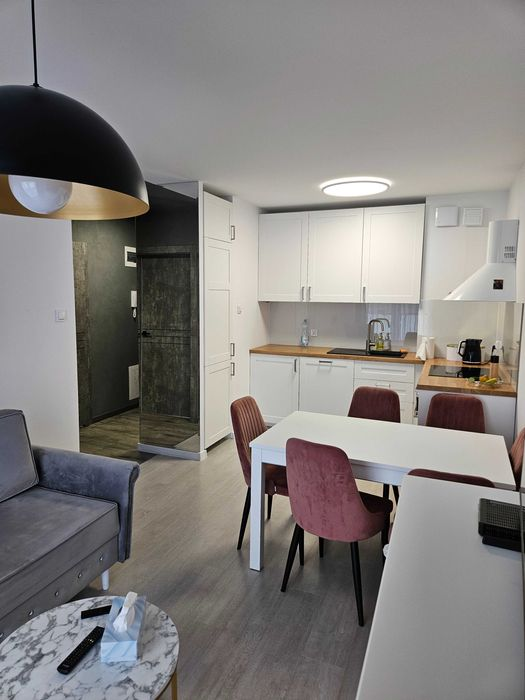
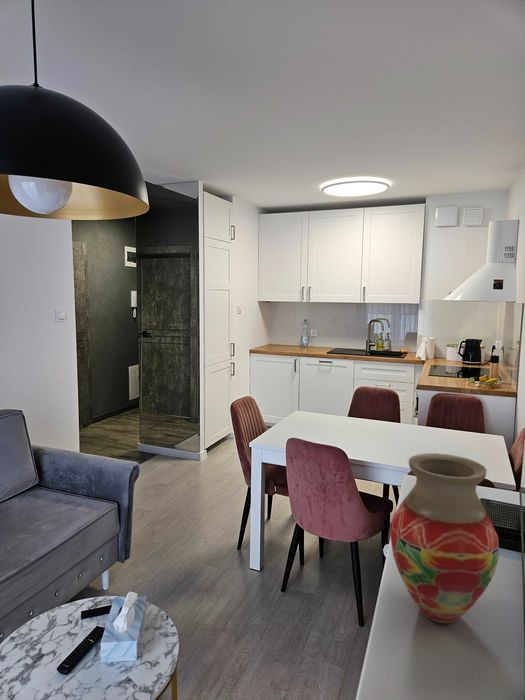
+ vase (442, 539)
